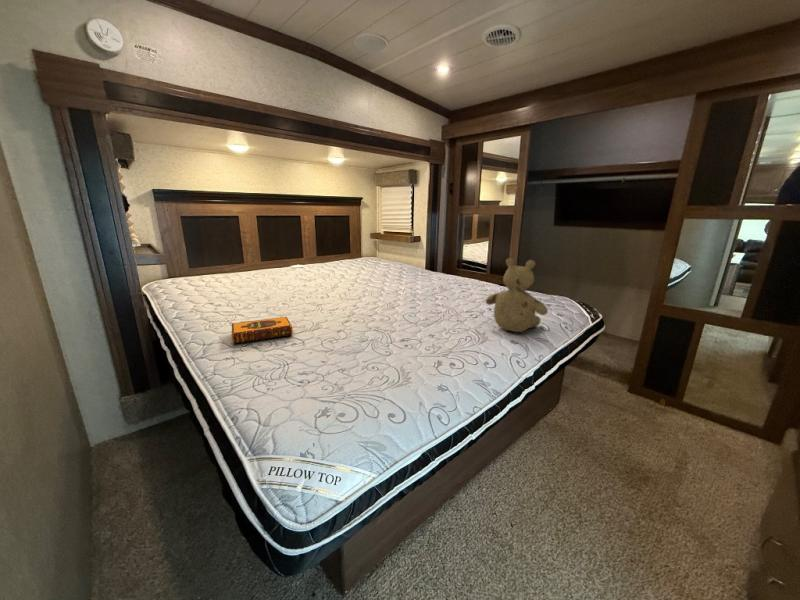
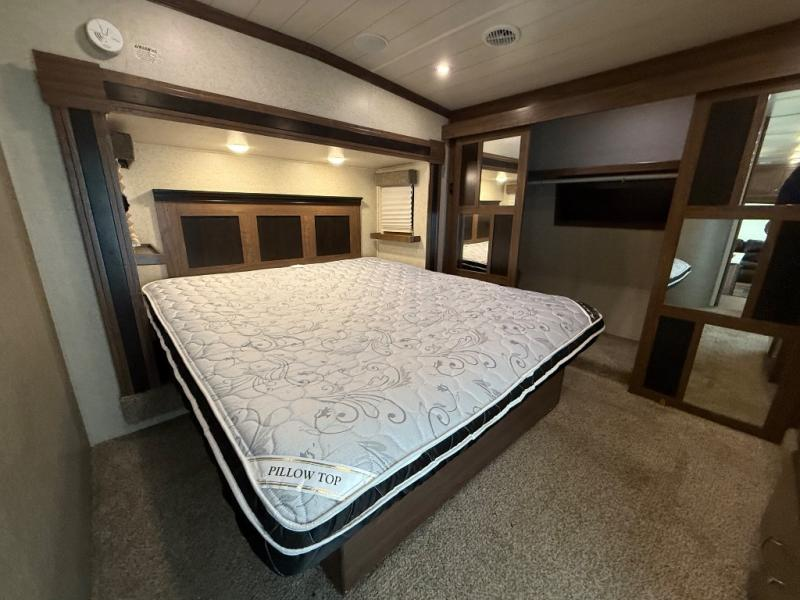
- hardback book (262, 329)
- teddy bear (519, 293)
